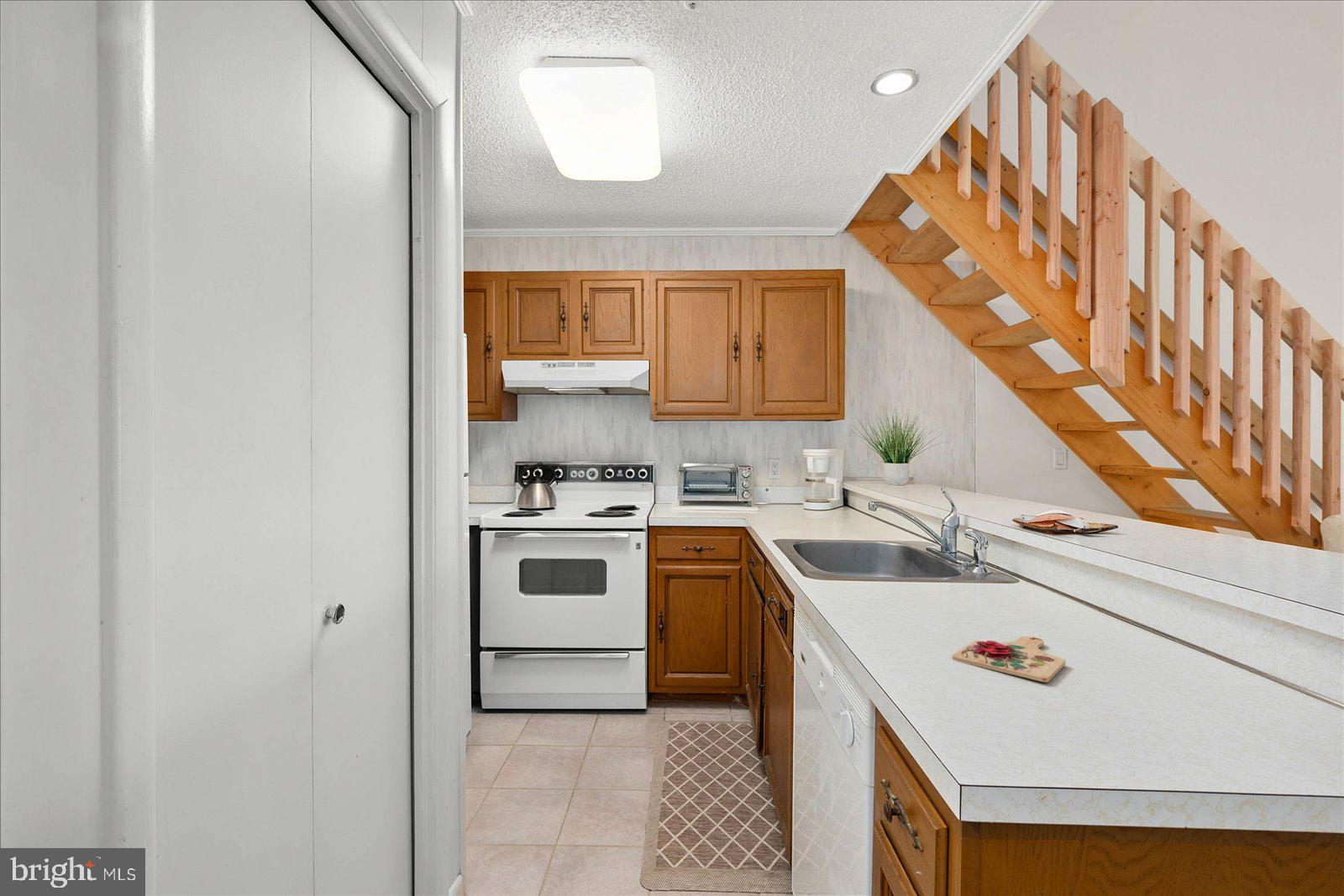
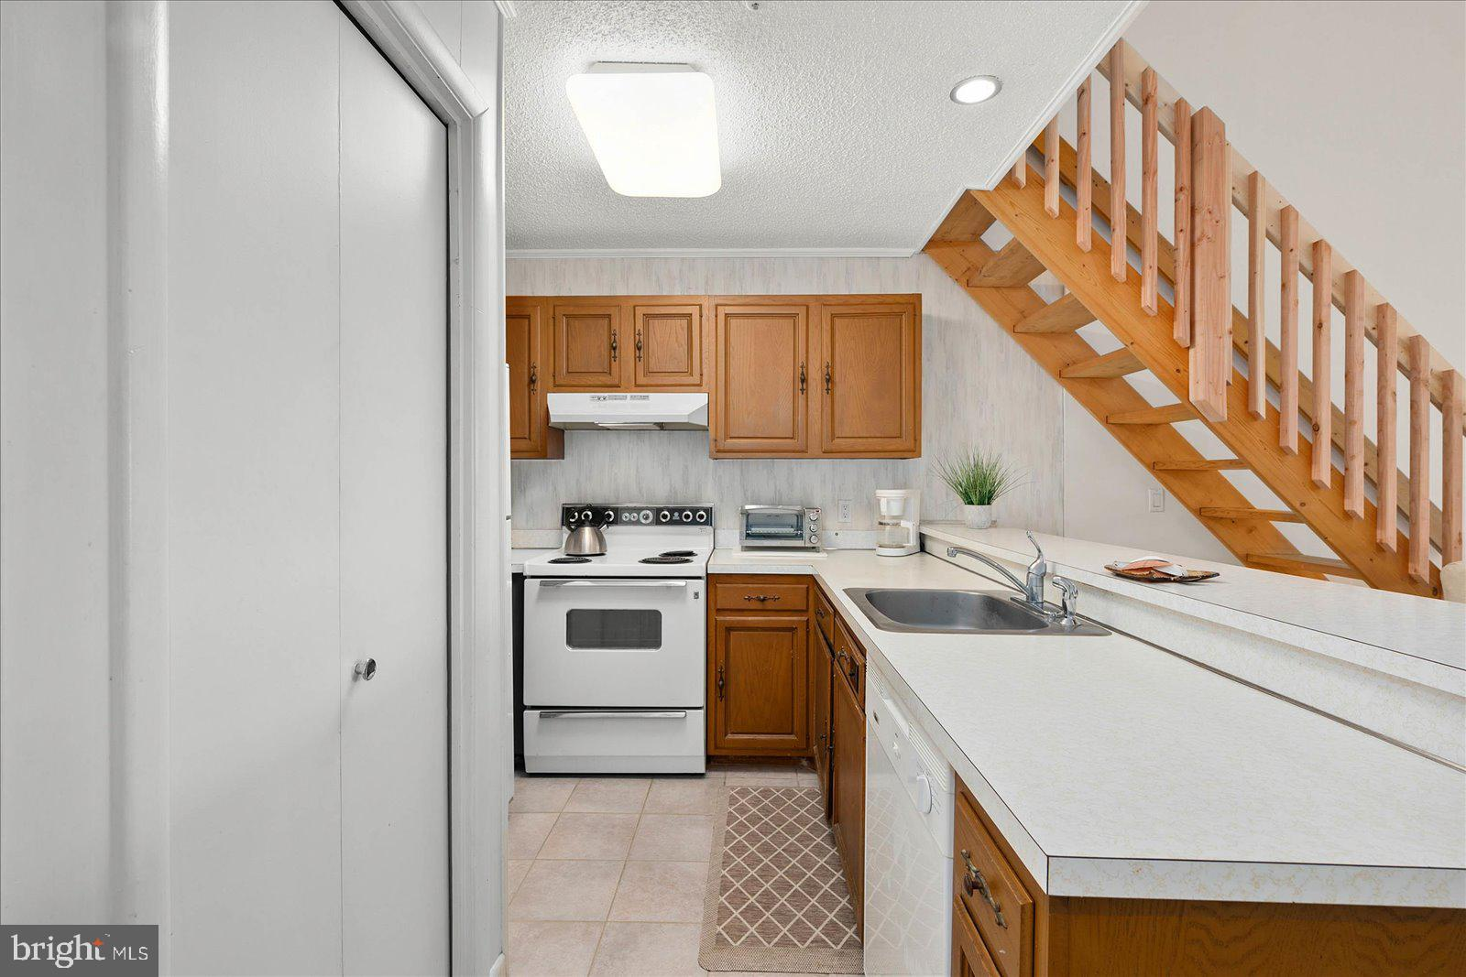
- cutting board (1016, 647)
